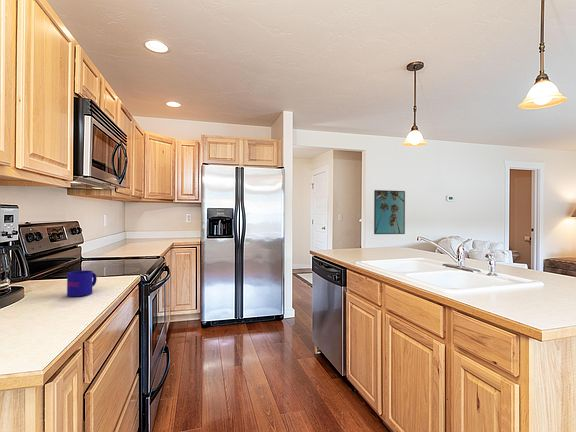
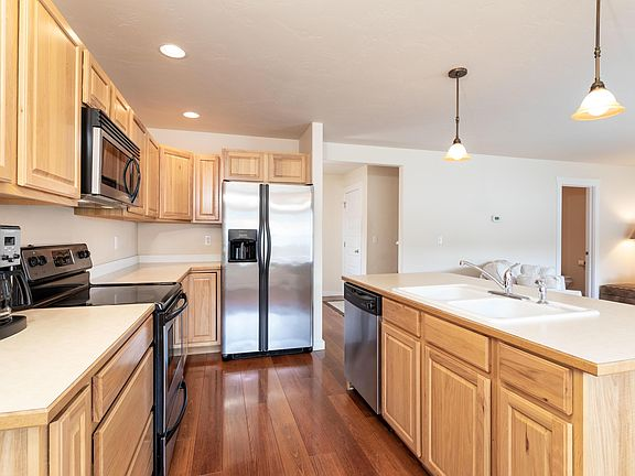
- mug (83, 282)
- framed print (389, 212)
